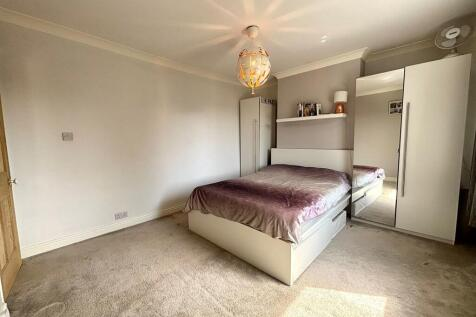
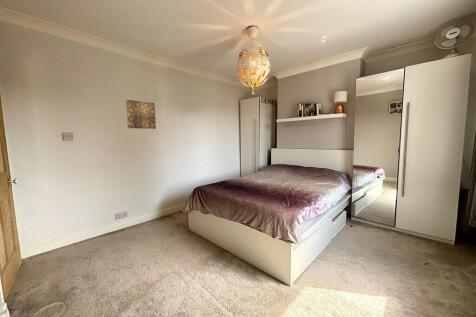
+ wall art (141, 115)
